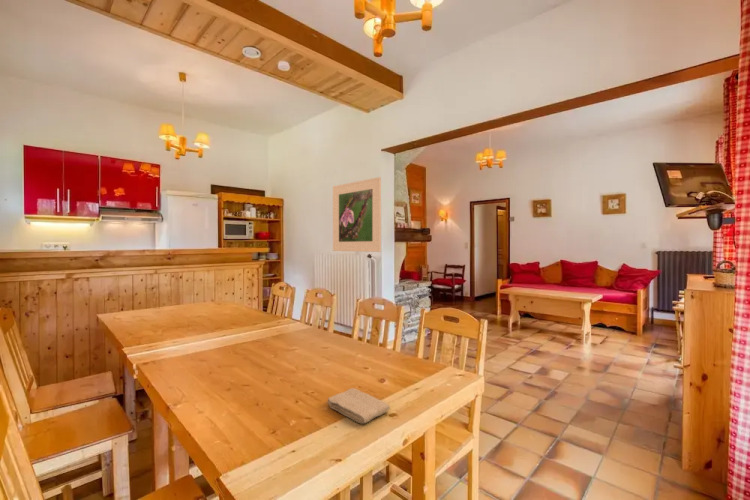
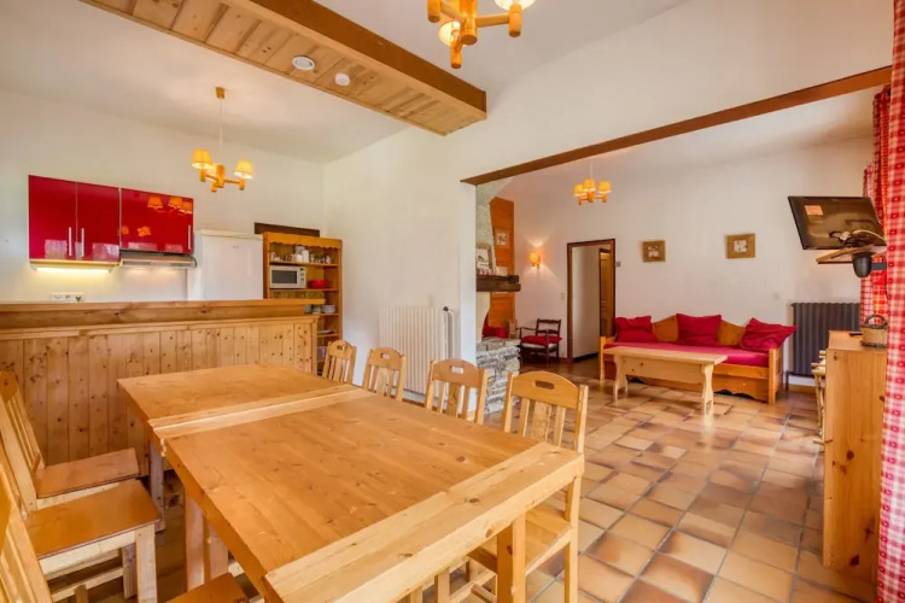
- washcloth (357, 403)
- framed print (355, 216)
